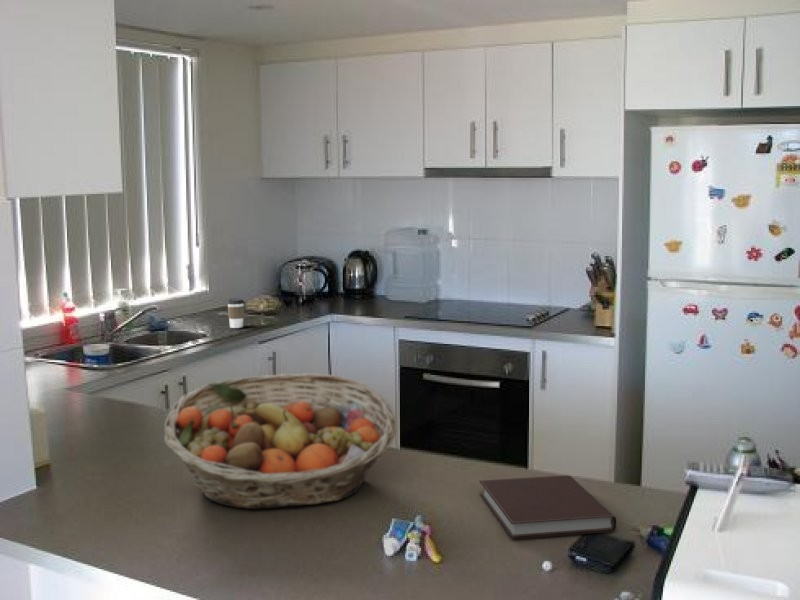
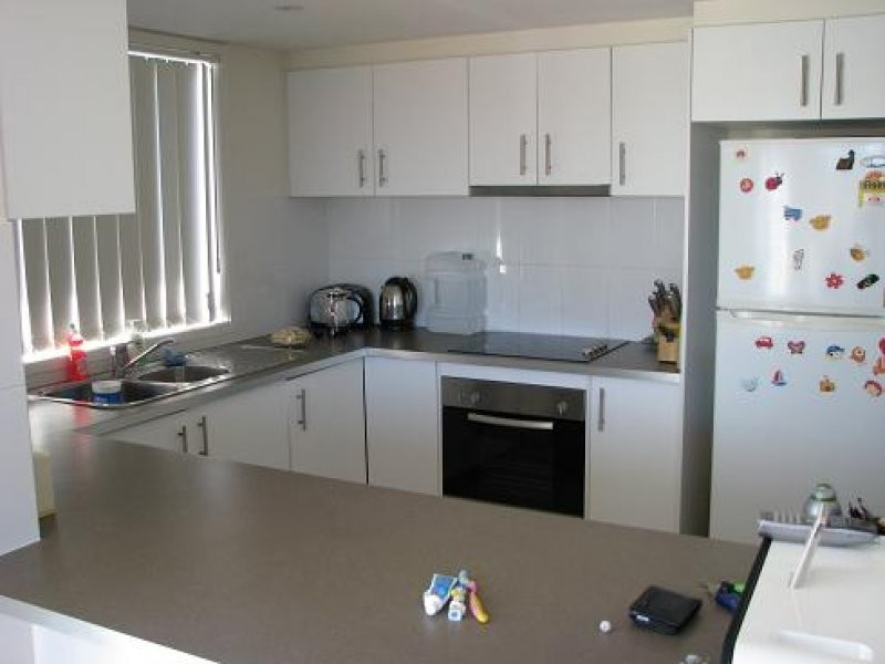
- coffee cup (236, 313)
- notebook (543, 504)
- fruit basket (282, 437)
